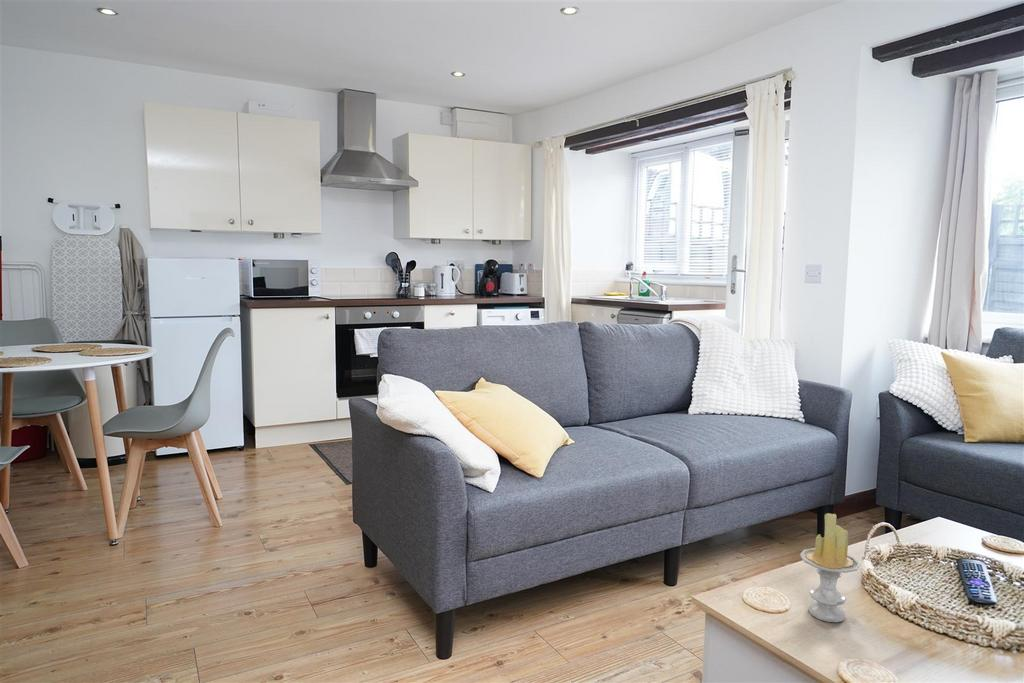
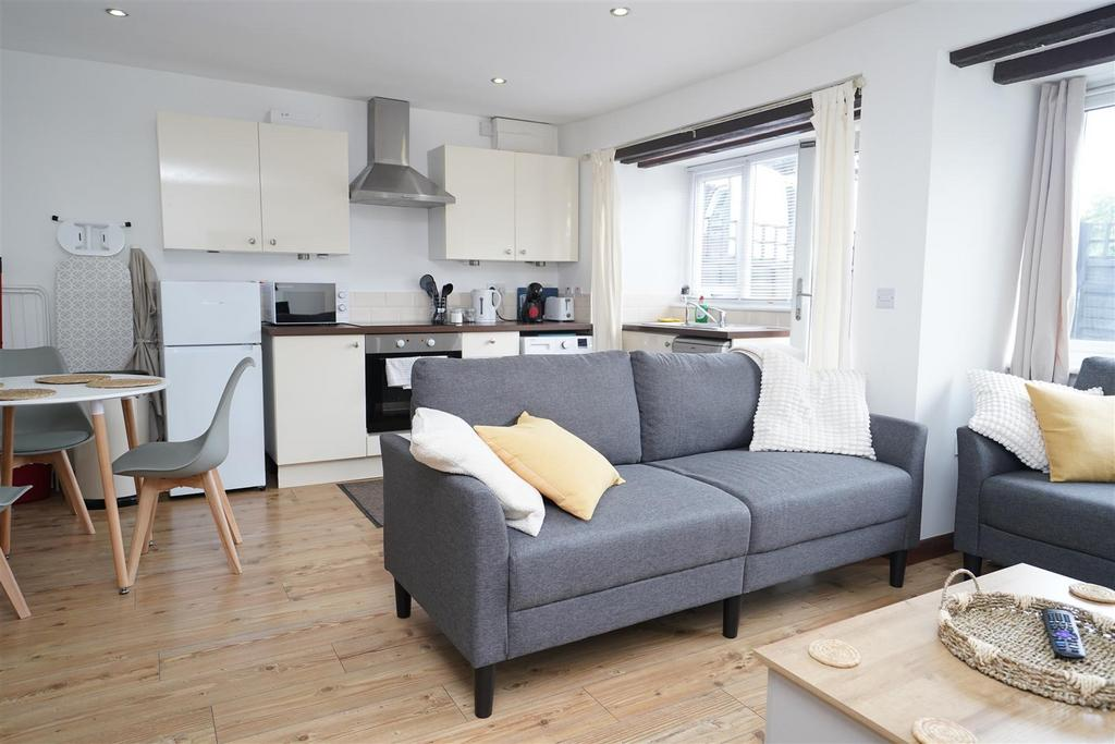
- candle (829, 562)
